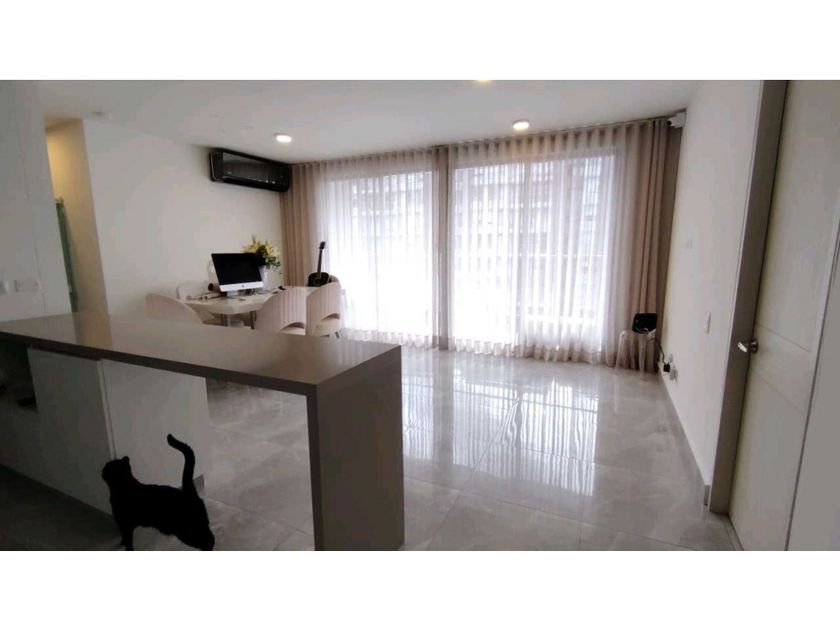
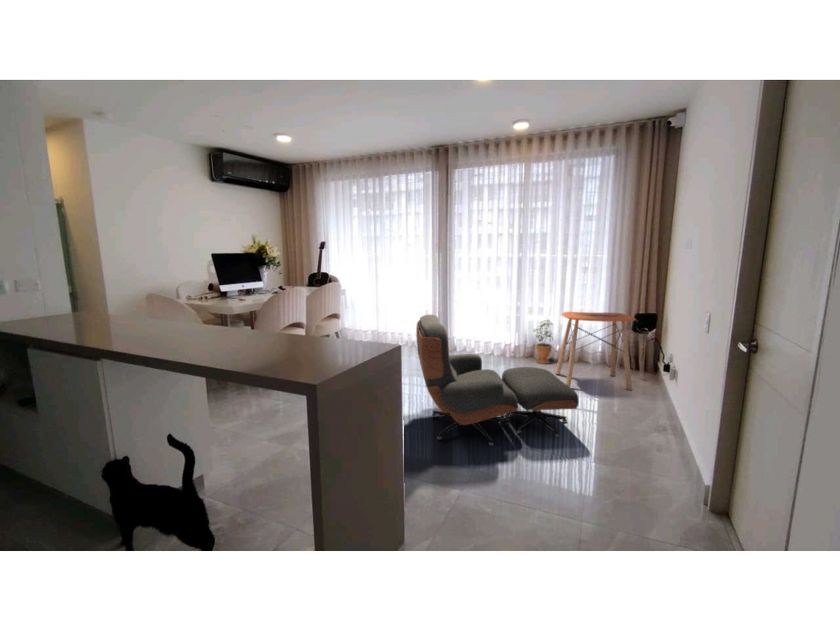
+ side table (593, 342)
+ potted plant (542, 340)
+ lounge chair (492, 372)
